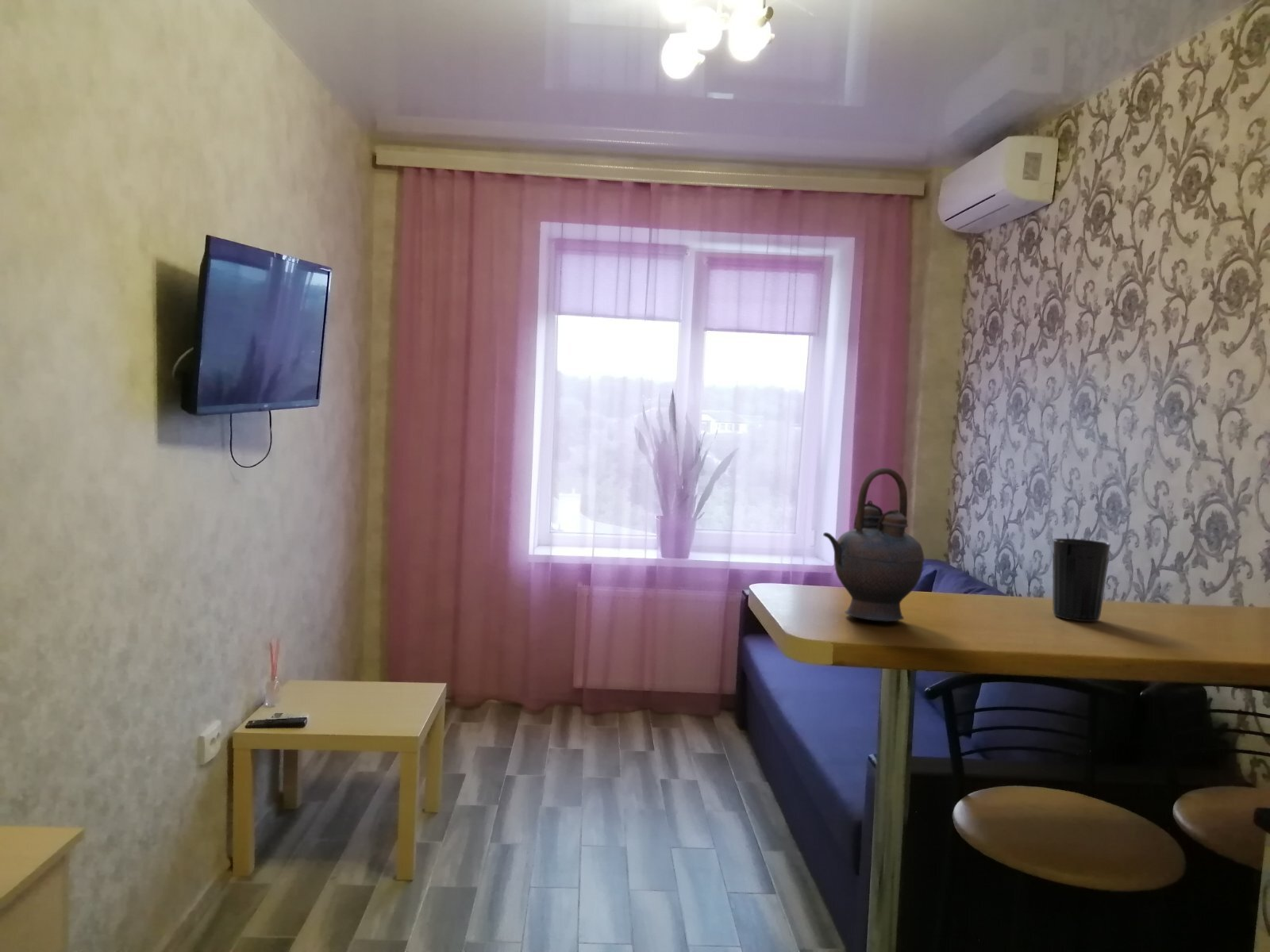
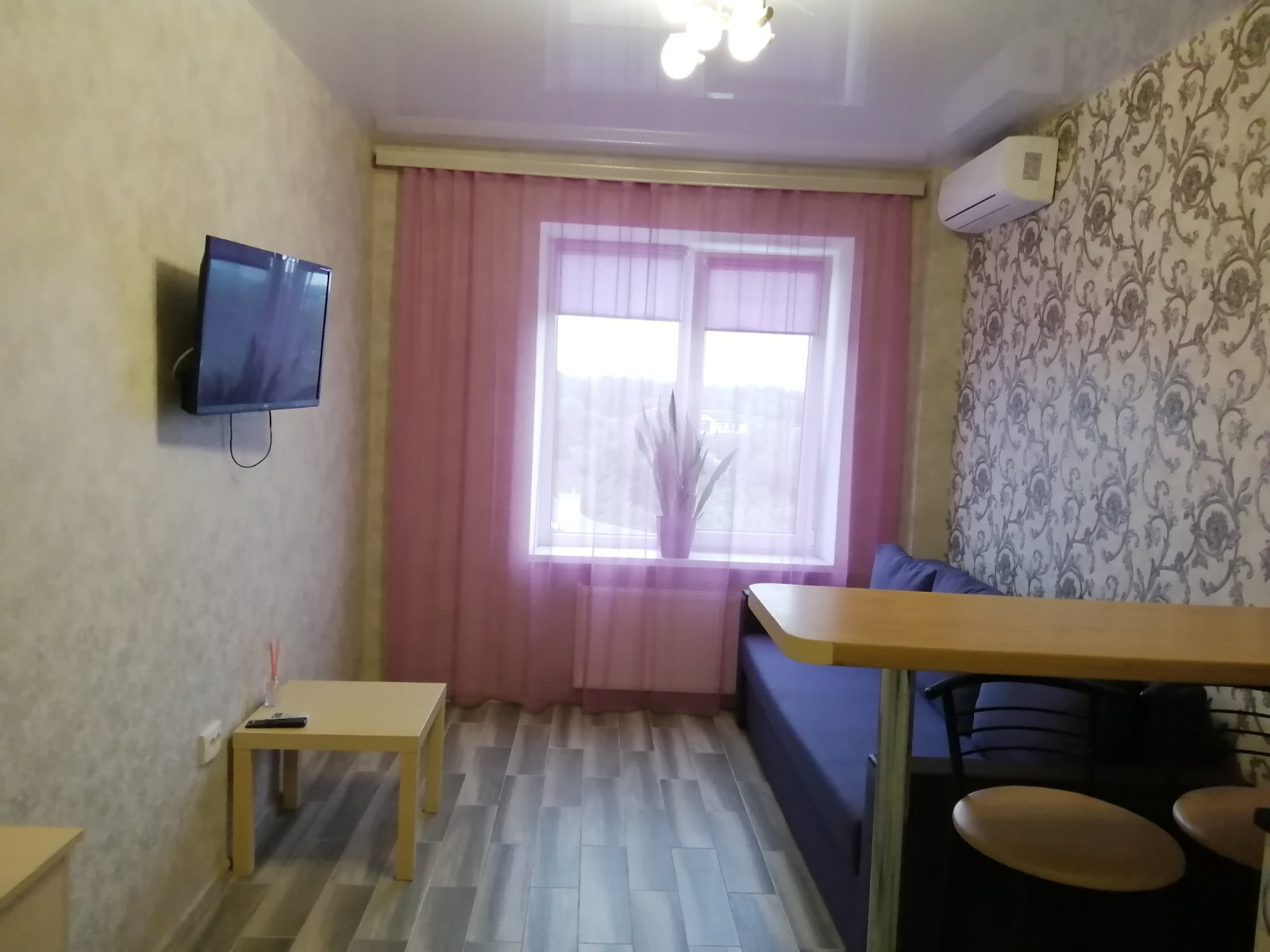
- teapot (870, 543)
- cup (1079, 579)
